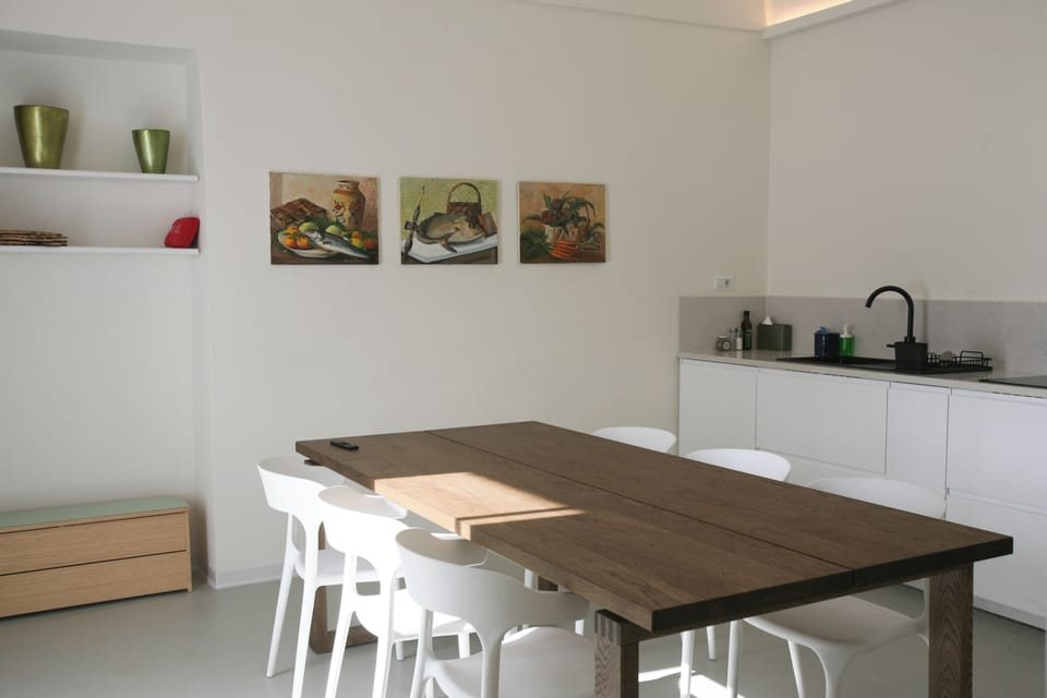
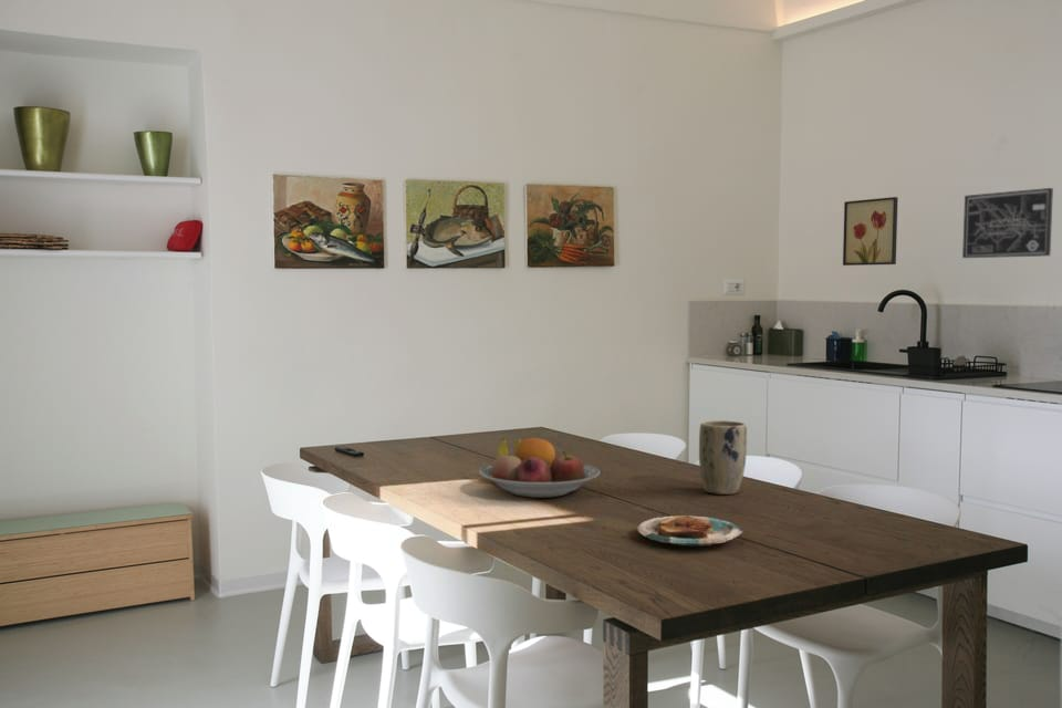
+ fruit bowl (539, 466)
+ wall art (1006, 225)
+ plant pot (722, 457)
+ plate (689, 530)
+ wall art (870, 232)
